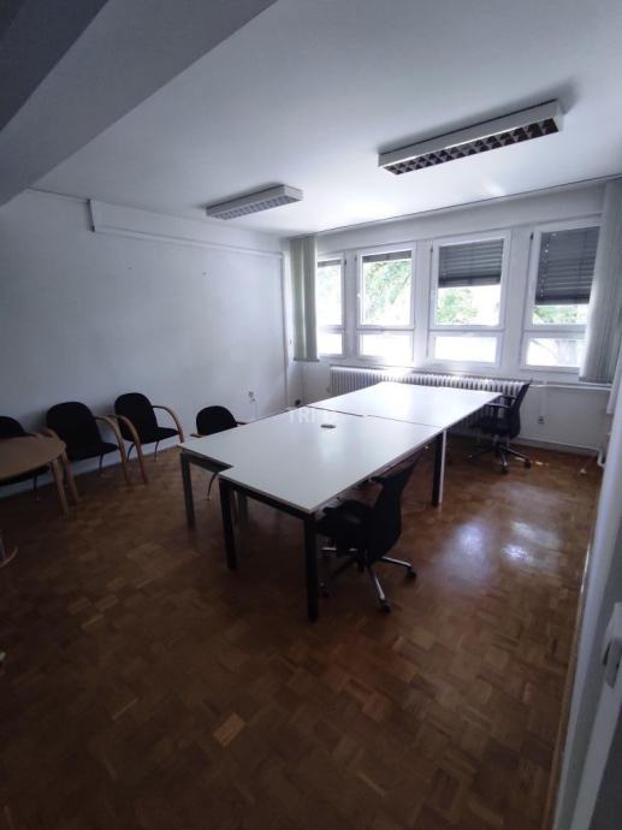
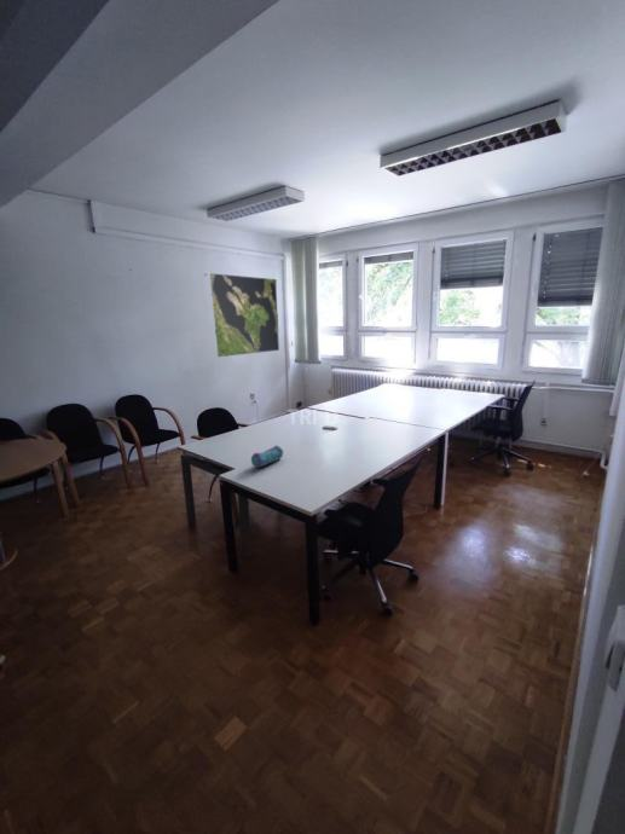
+ pencil case (267, 456)
+ world map (248, 315)
